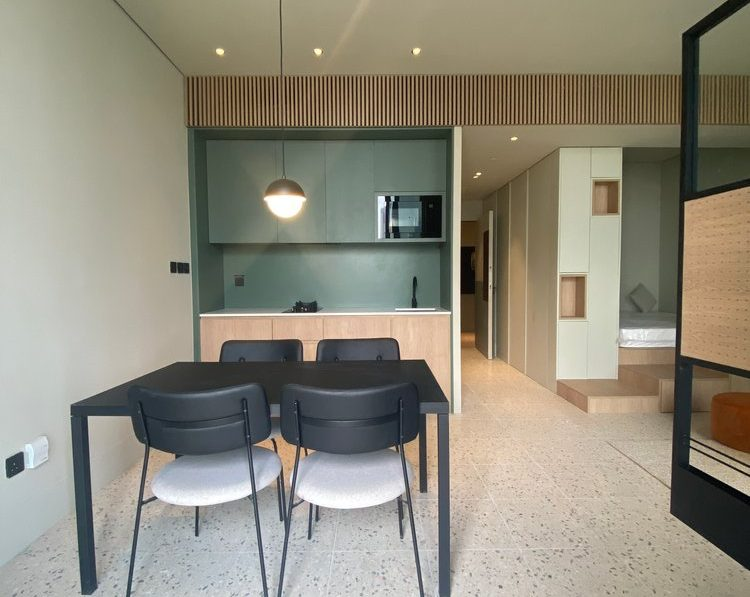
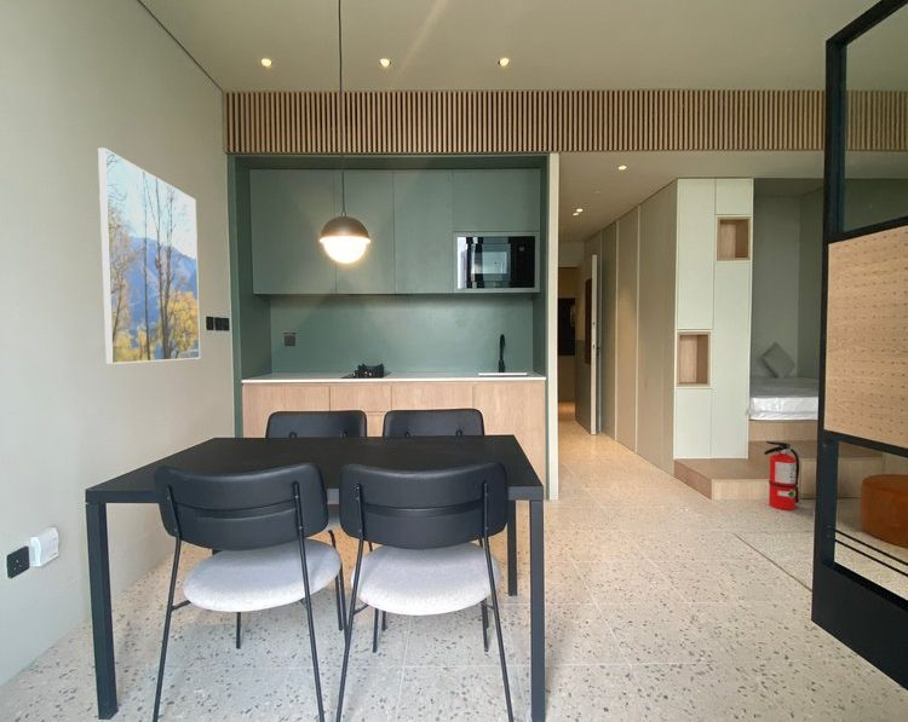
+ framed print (156, 270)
+ fire extinguisher (785, 474)
